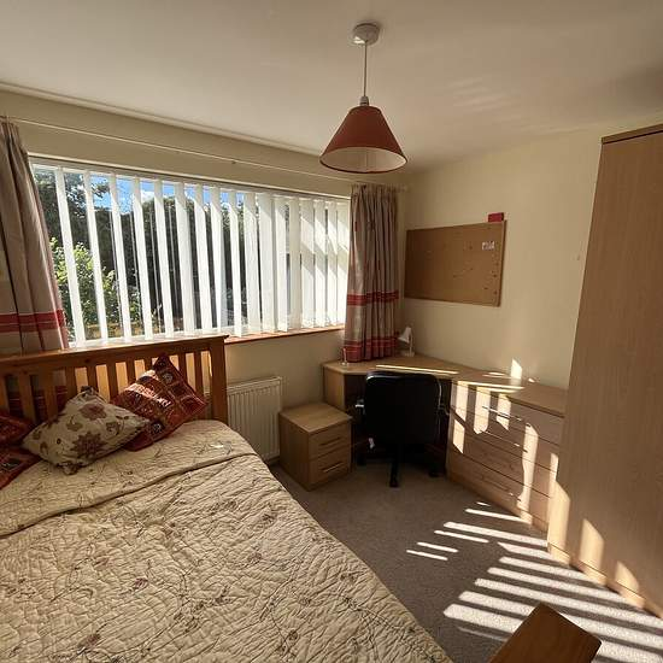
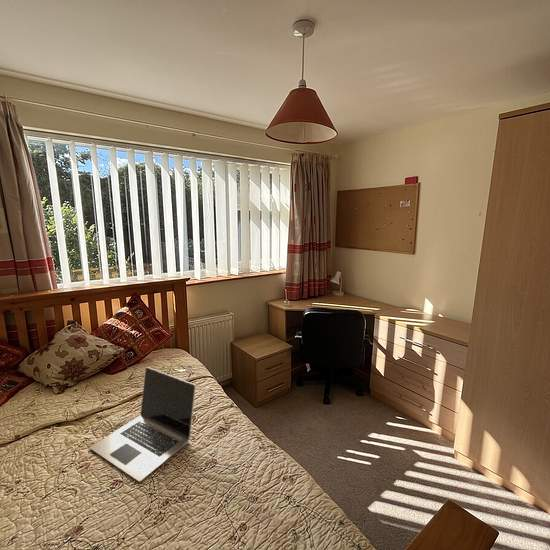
+ laptop (143, 416)
